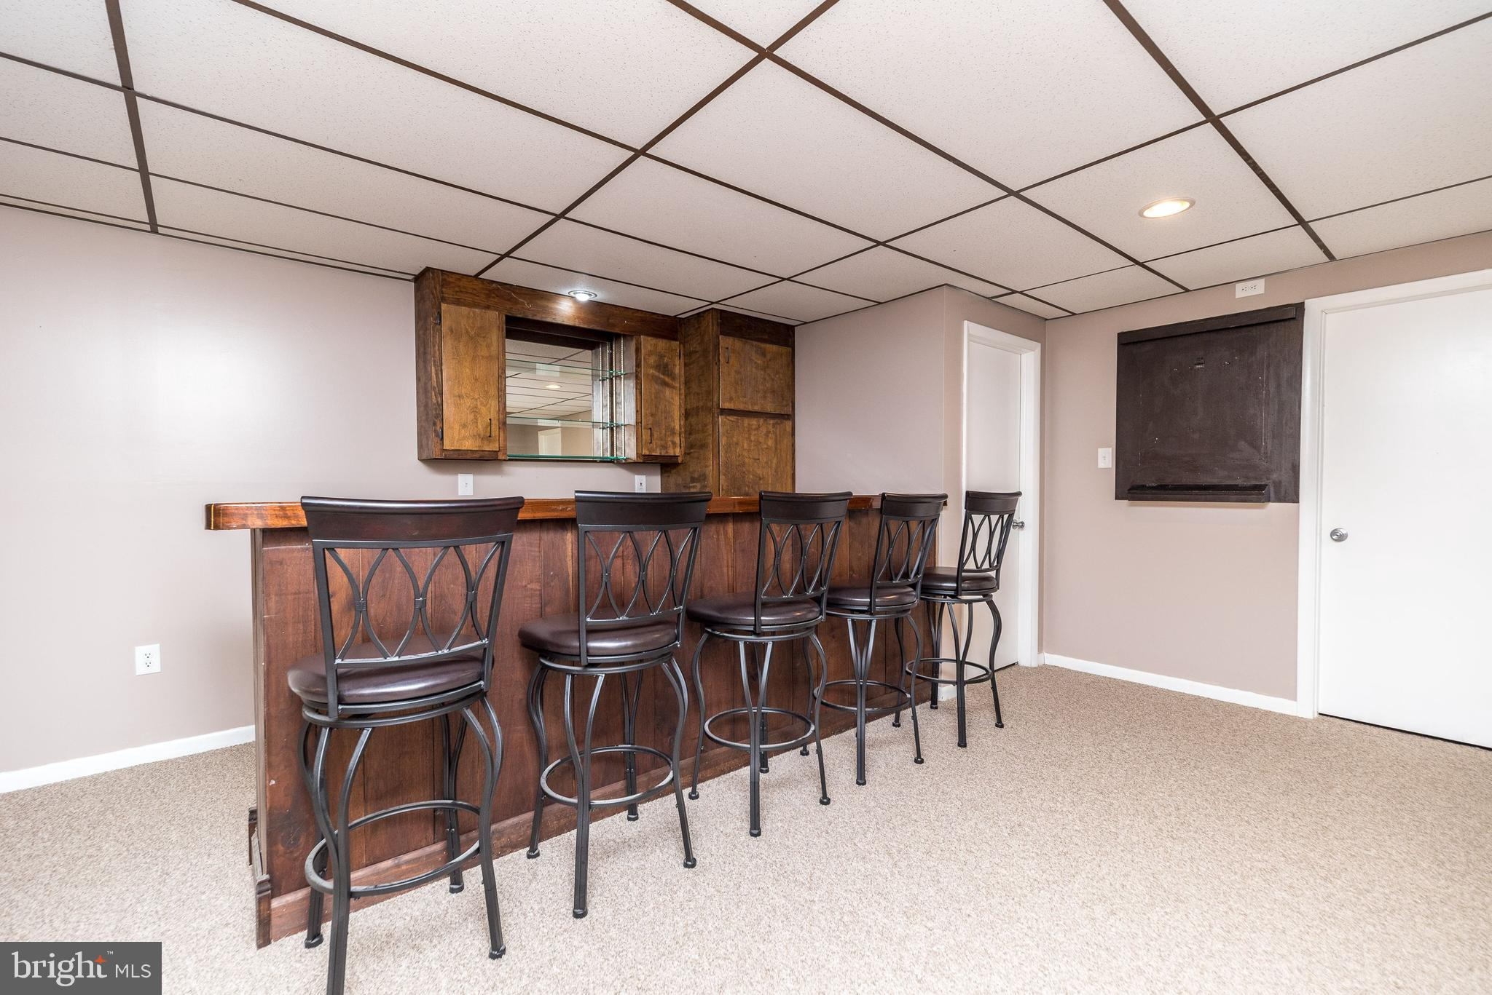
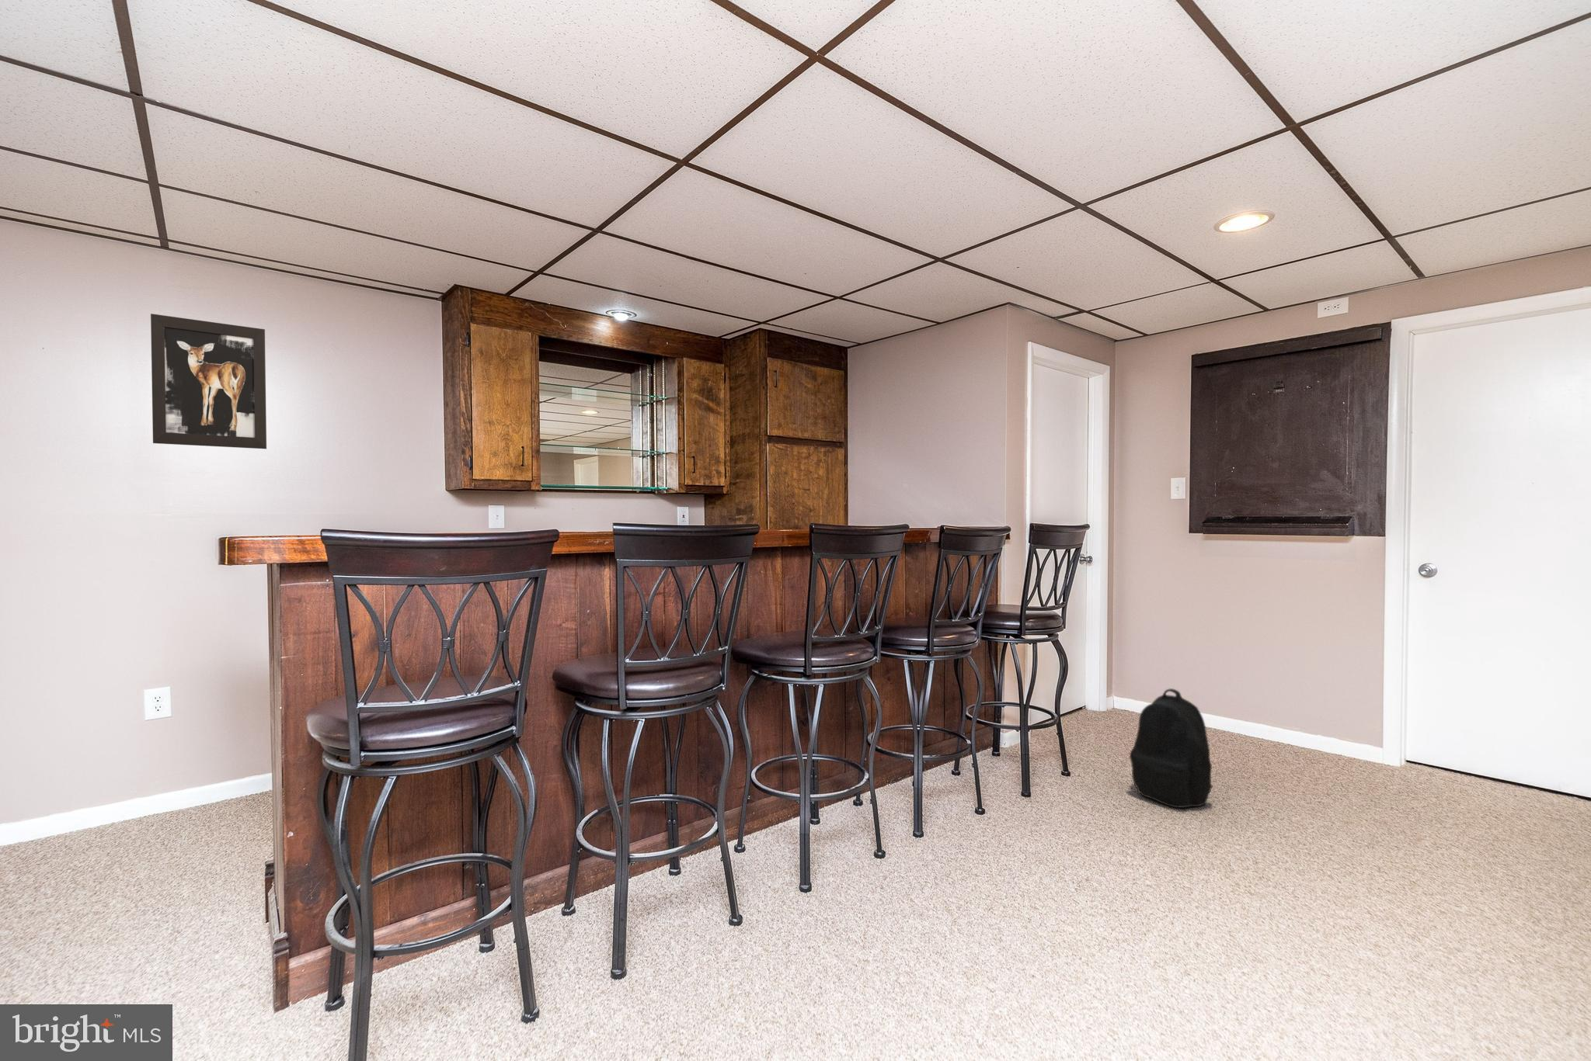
+ backpack (1169, 742)
+ wall art (211, 384)
